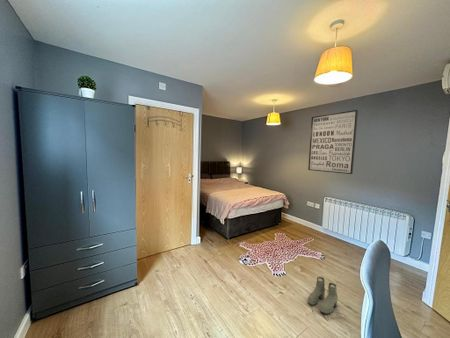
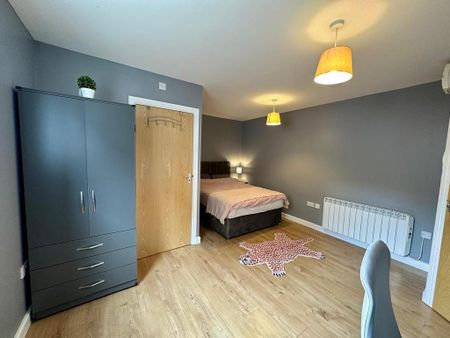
- boots (323, 293)
- wall art (330, 143)
